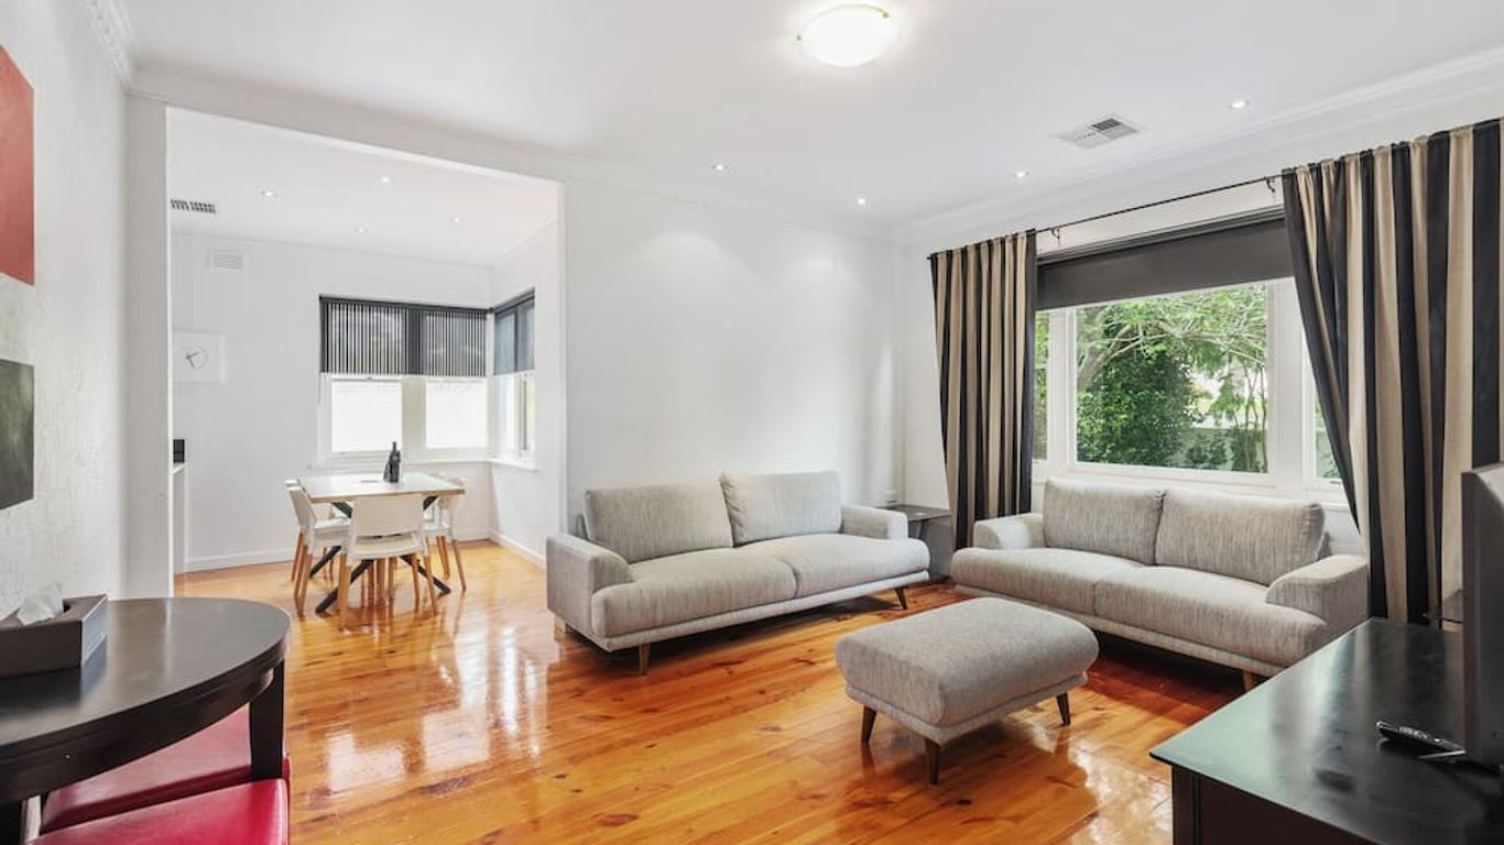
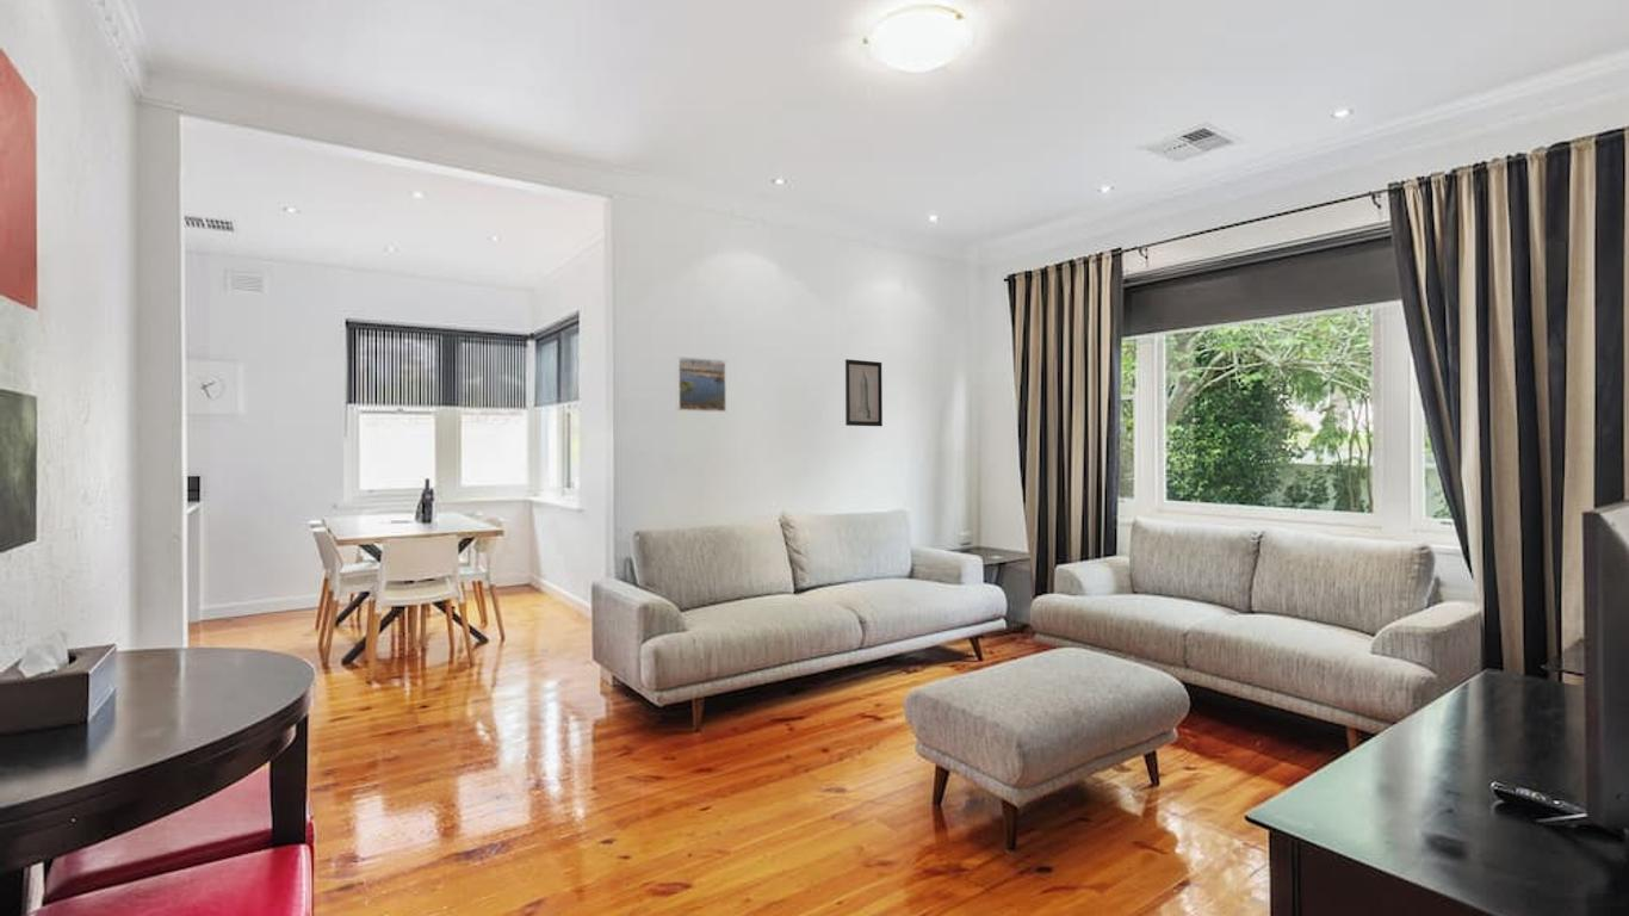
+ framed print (701, 384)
+ wall art (863, 392)
